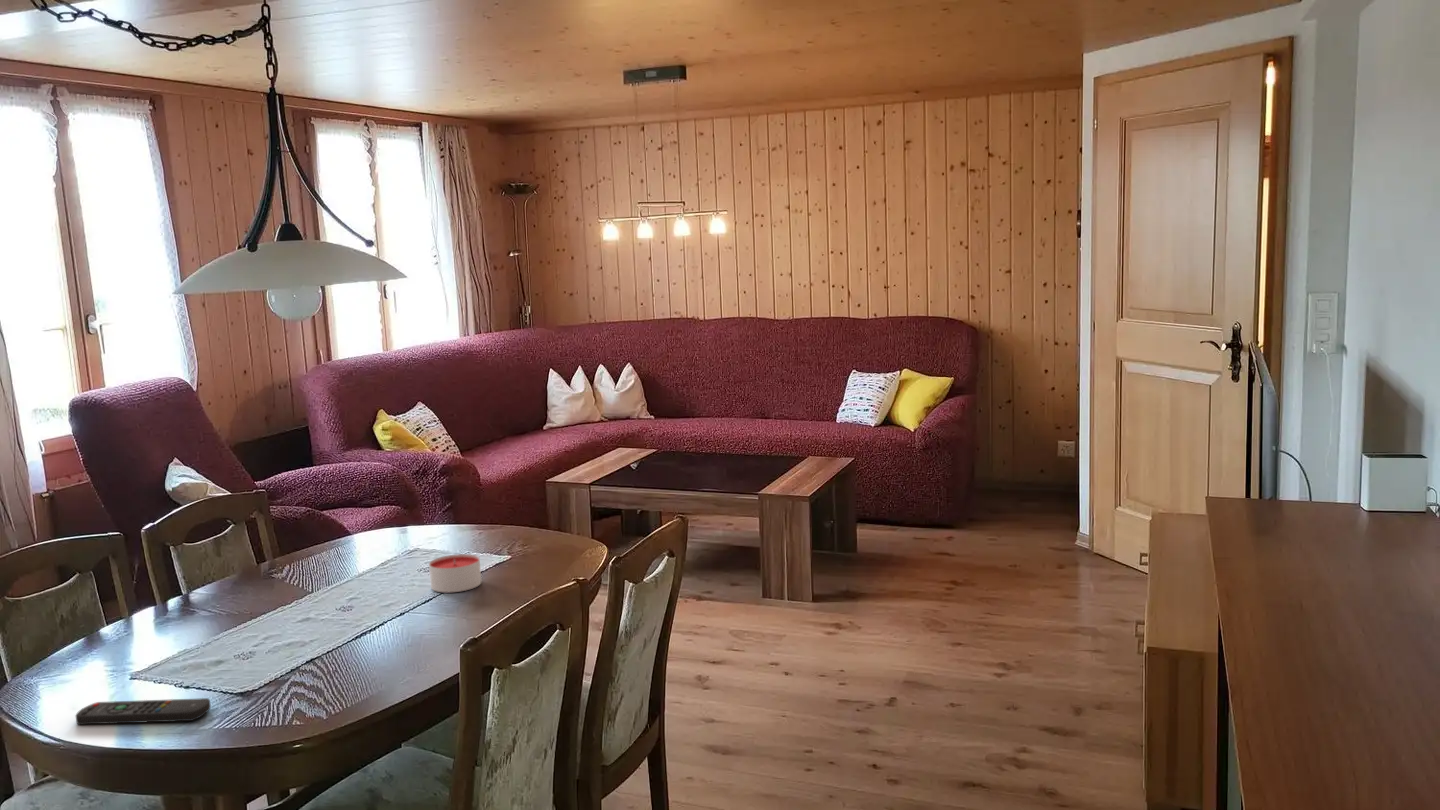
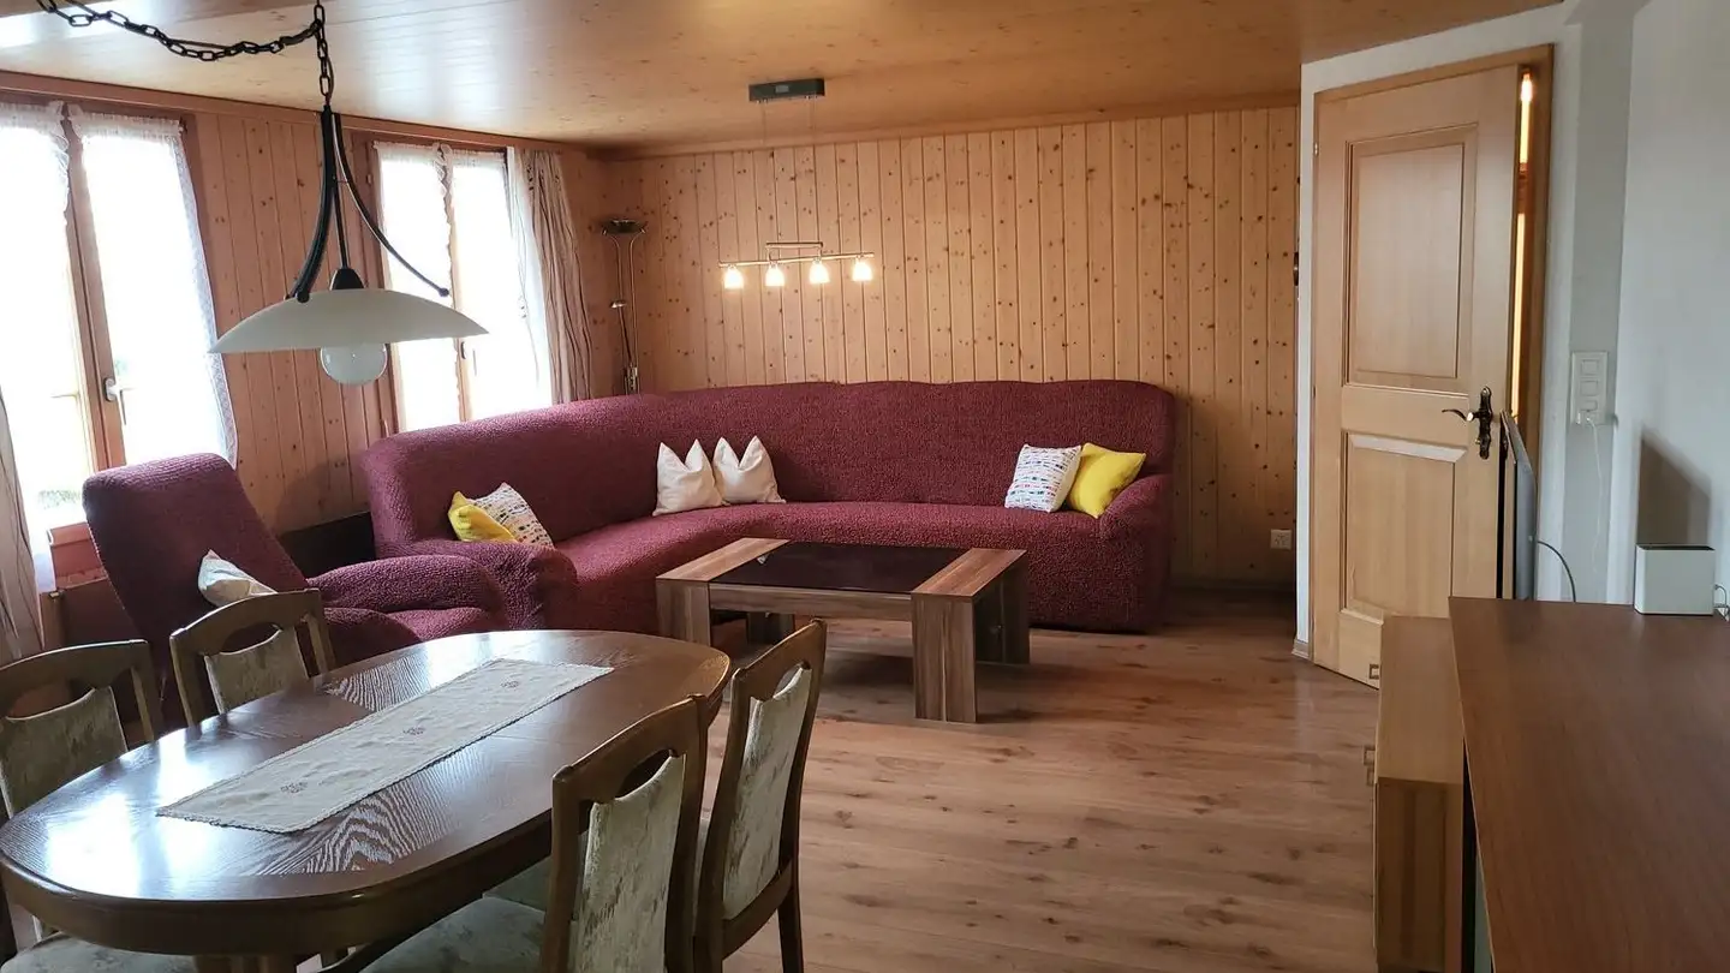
- candle (455, 572)
- remote control (143, 710)
